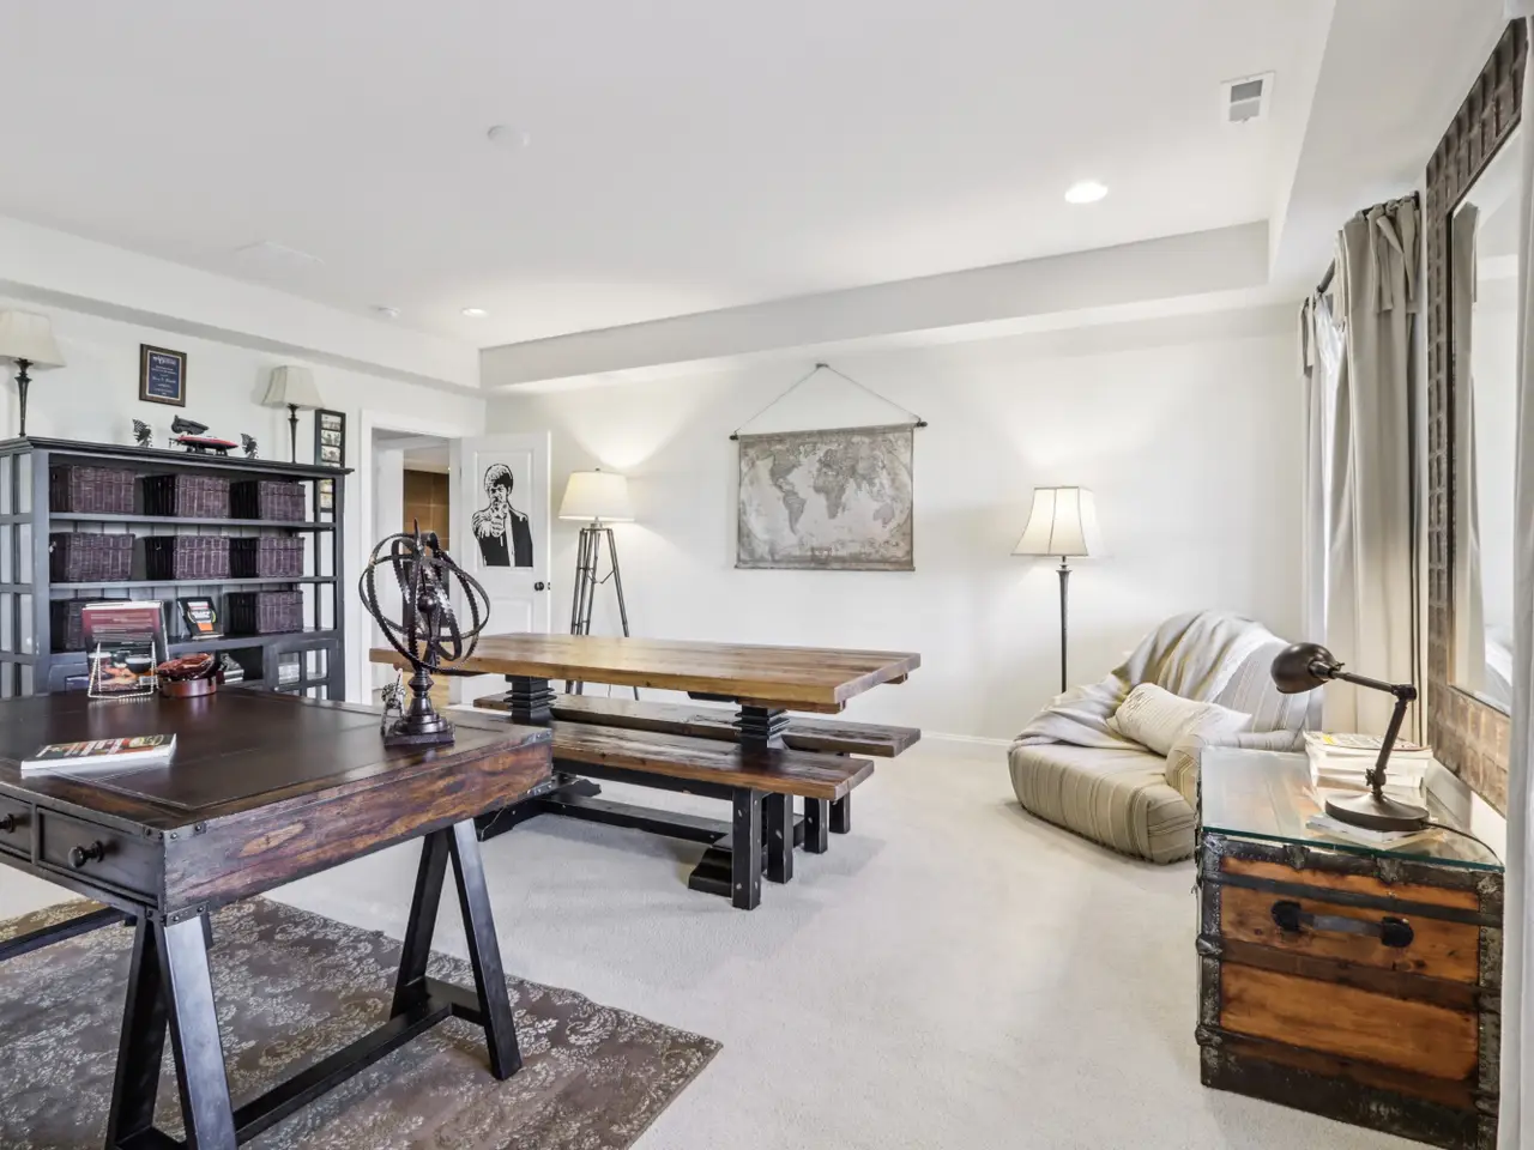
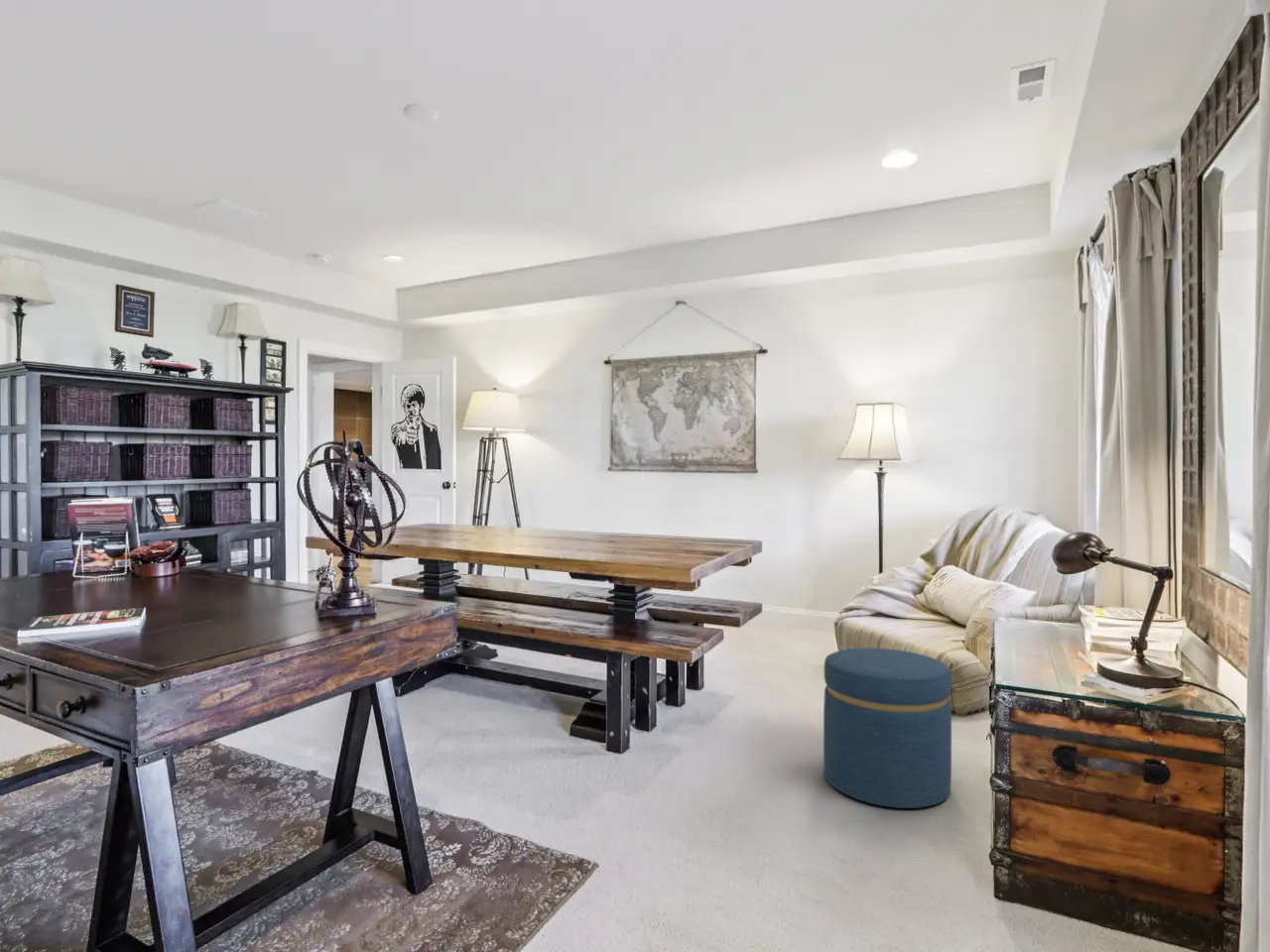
+ ottoman (885, 720)
